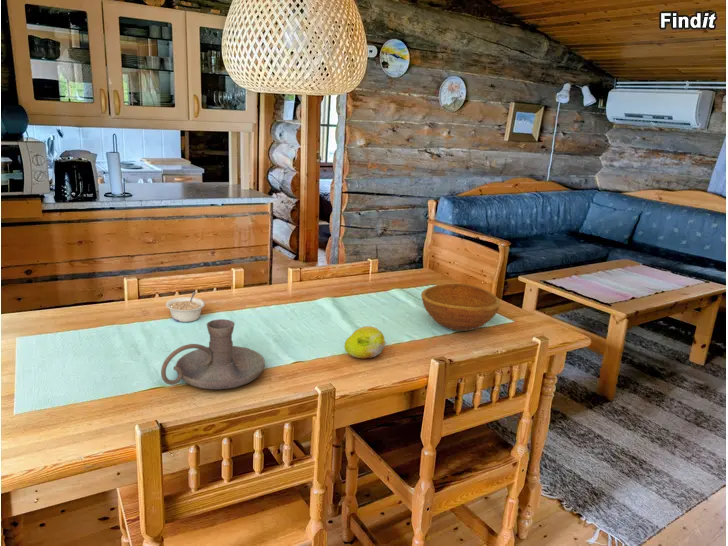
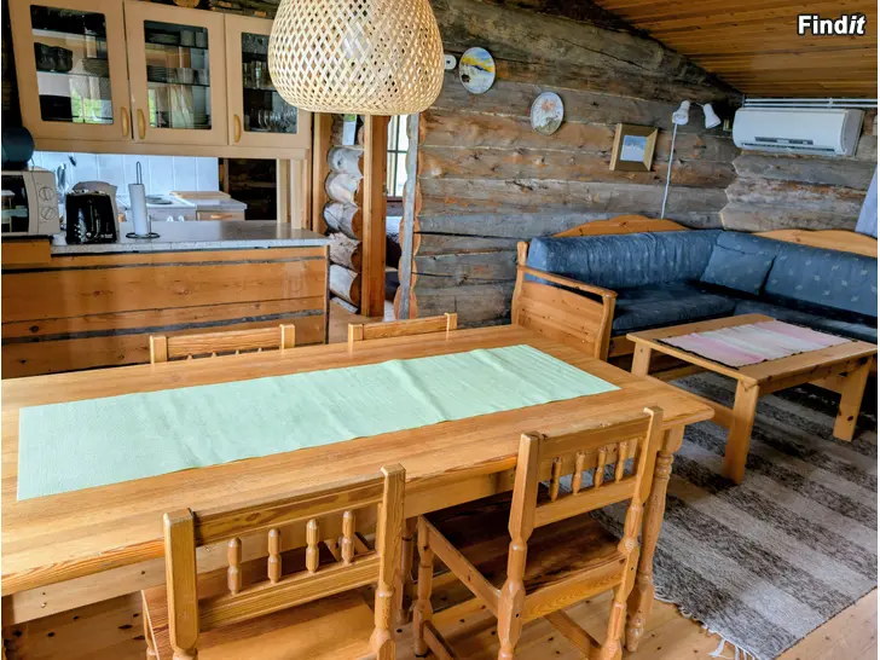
- legume (185, 308)
- candle holder (212, 353)
- wooden bowl (459, 310)
- fruit (365, 342)
